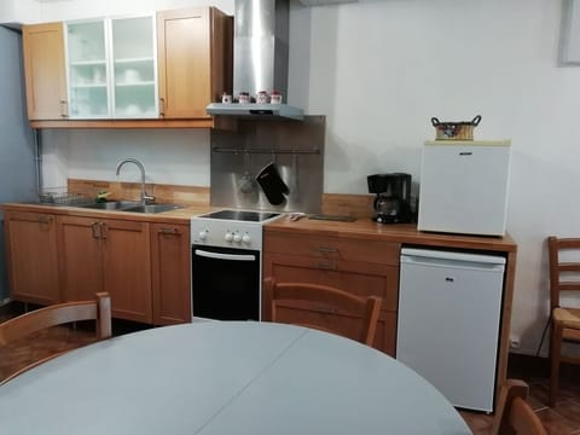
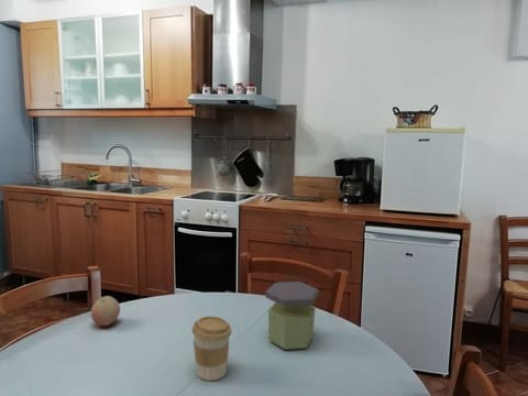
+ jar (292, 315)
+ fruit (106, 310)
+ coffee cup (211, 346)
